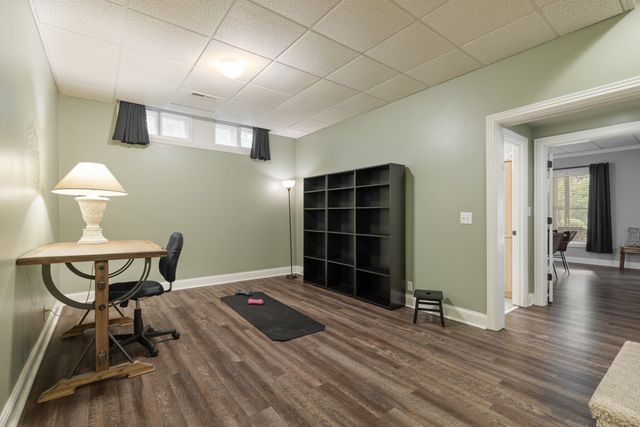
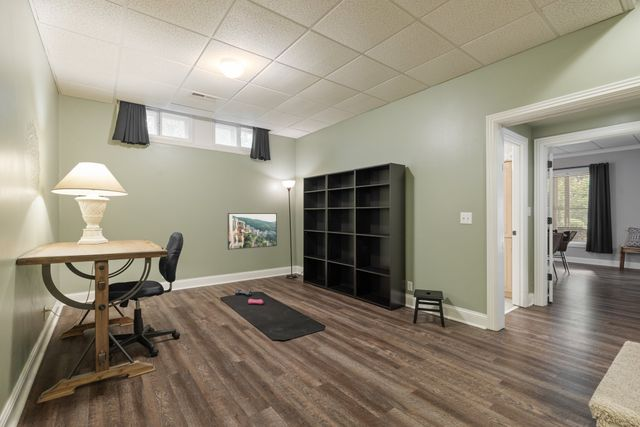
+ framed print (253, 230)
